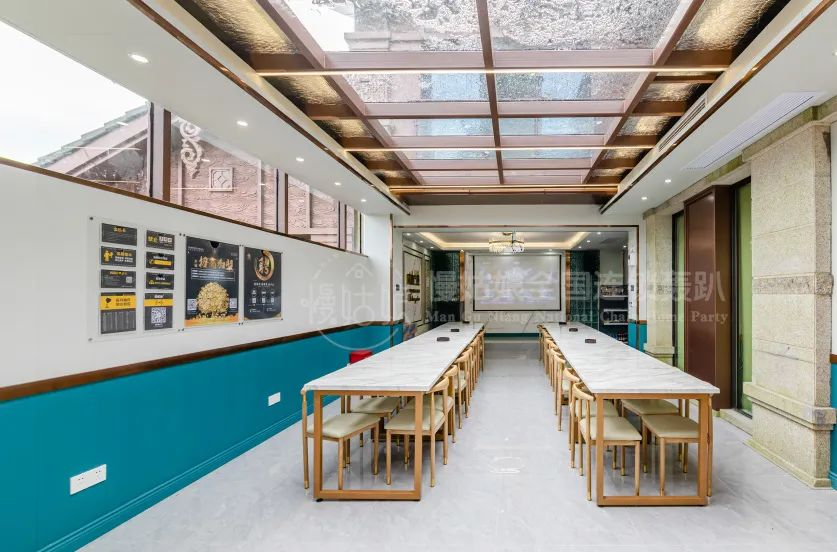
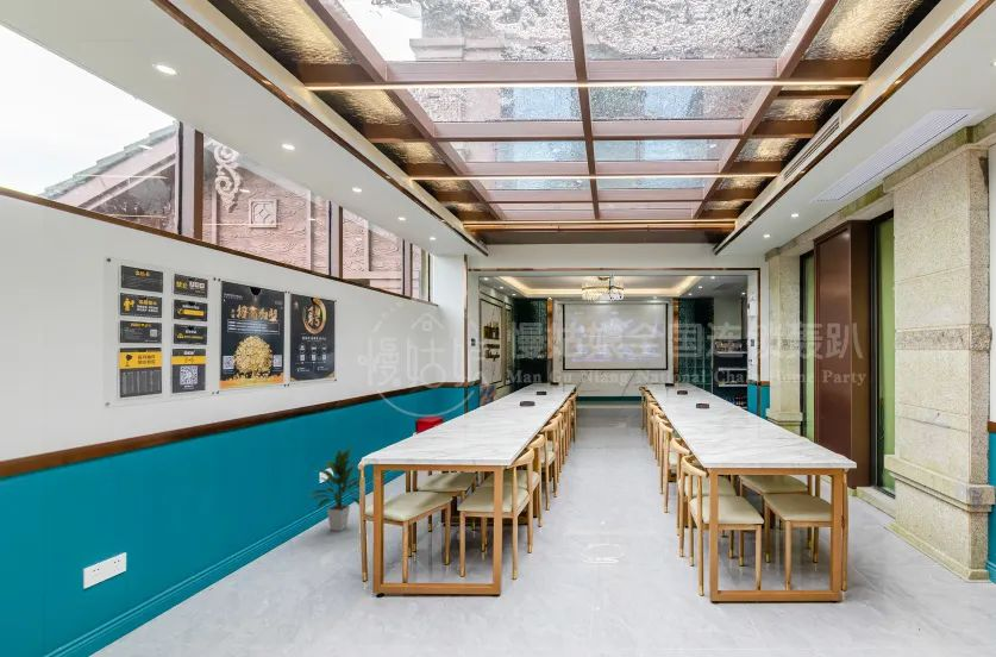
+ indoor plant (339, 489)
